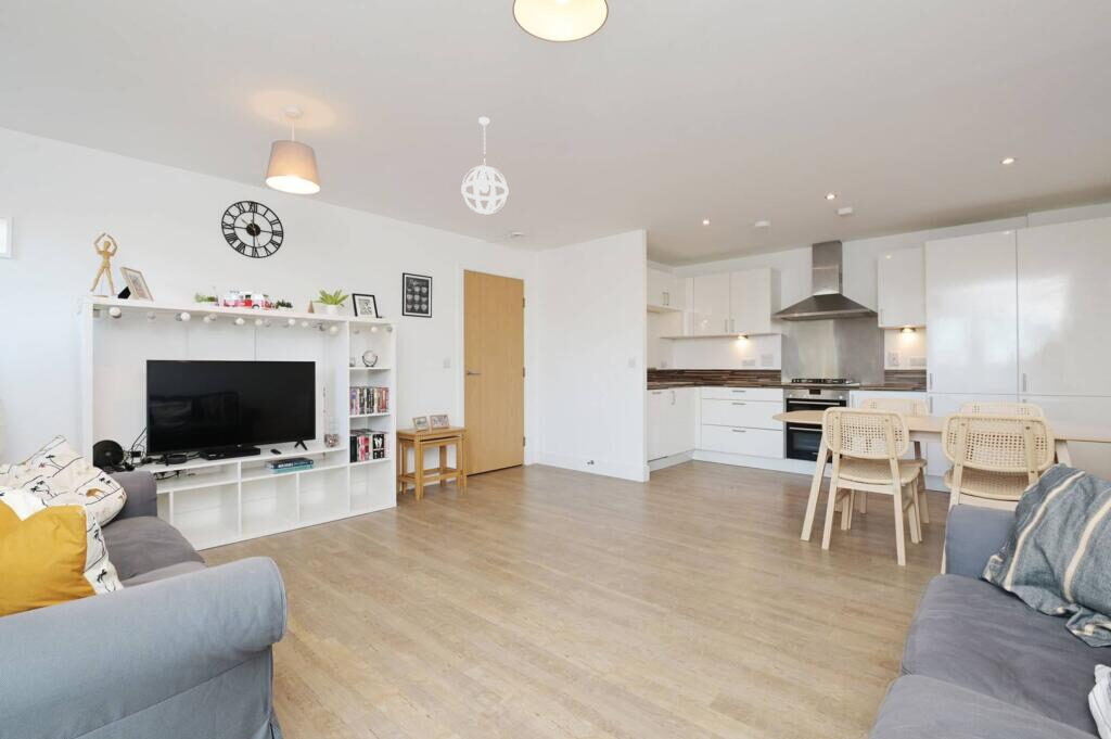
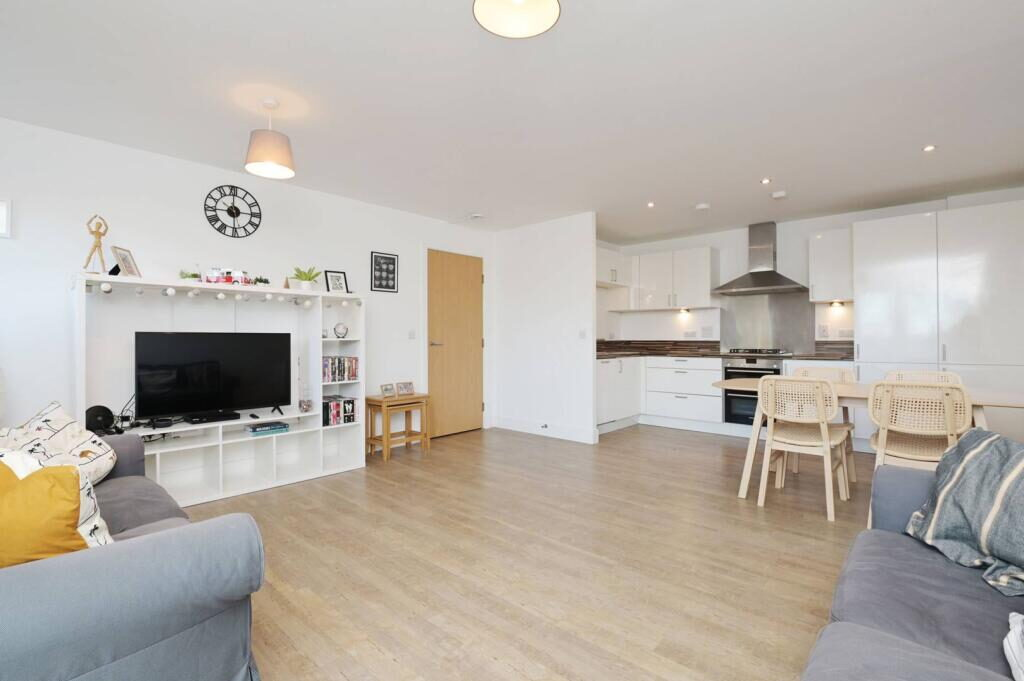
- pendant light (484, 166)
